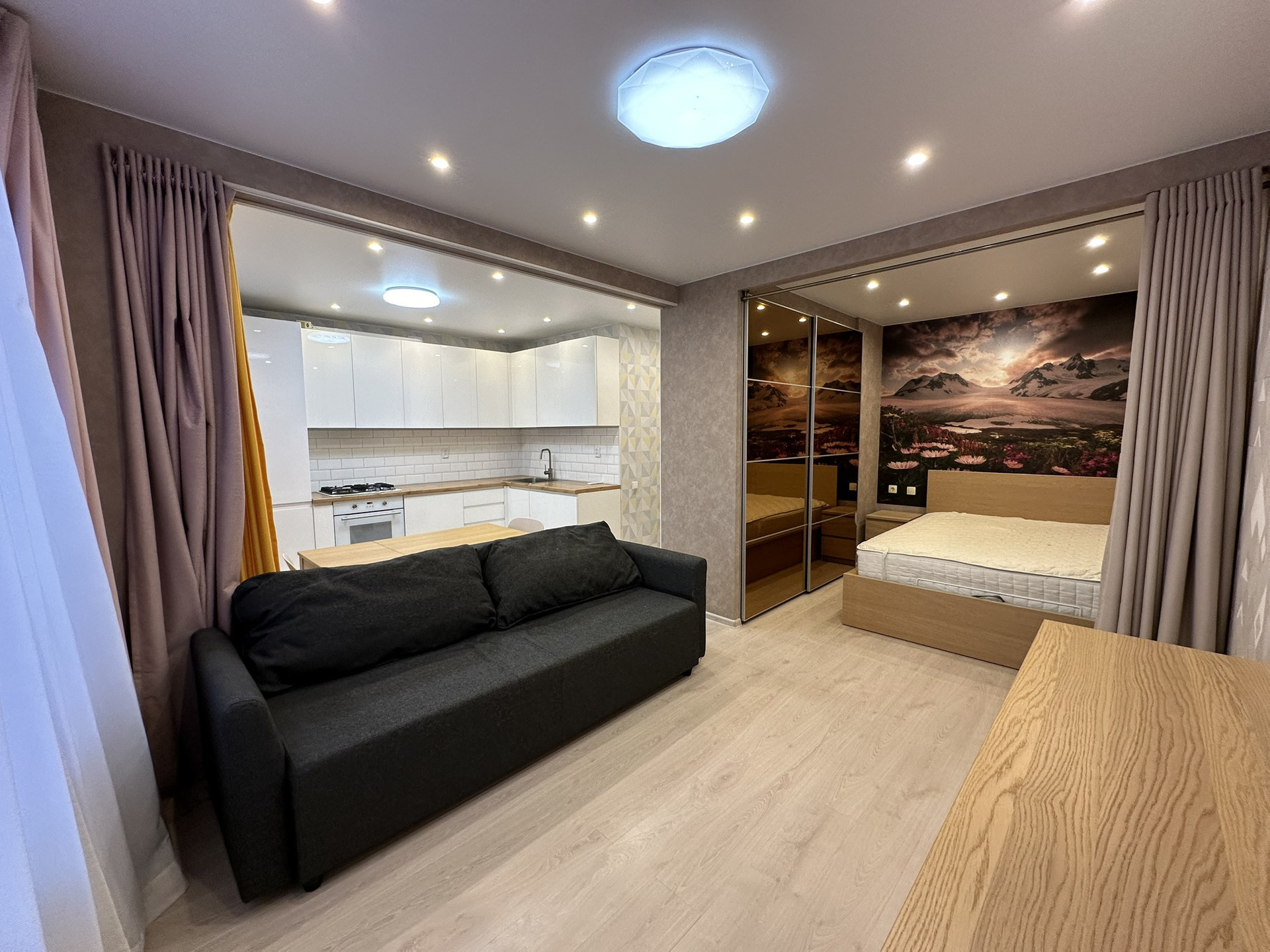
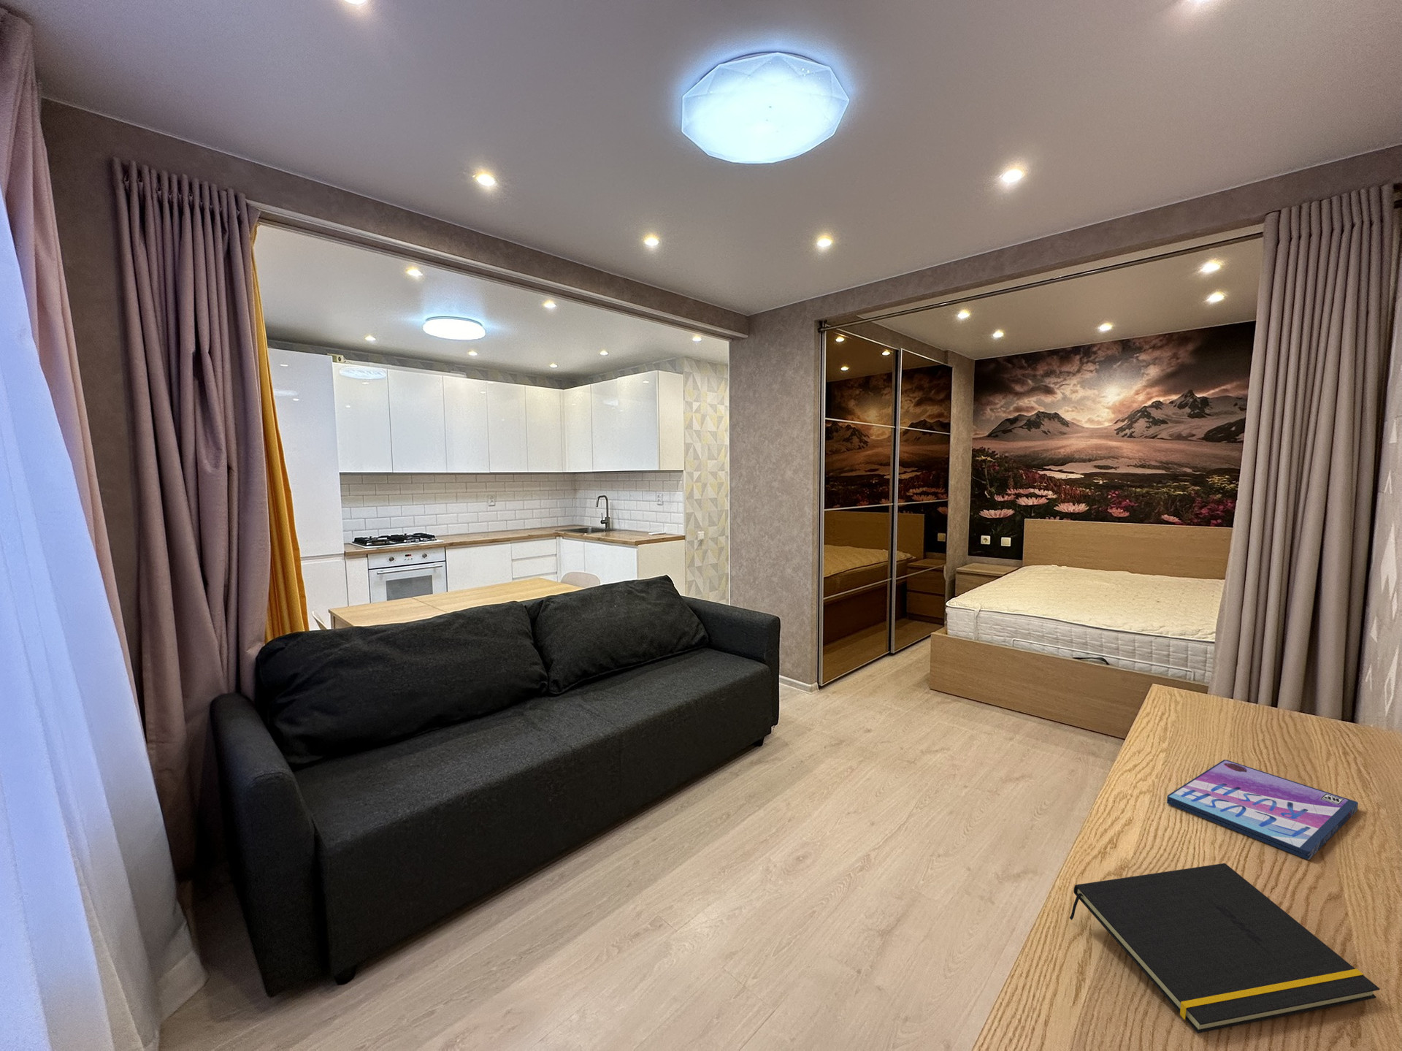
+ video game case (1261, 803)
+ notepad (1213, 936)
